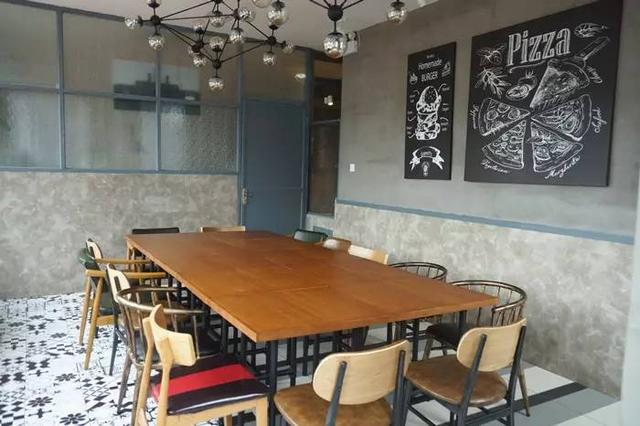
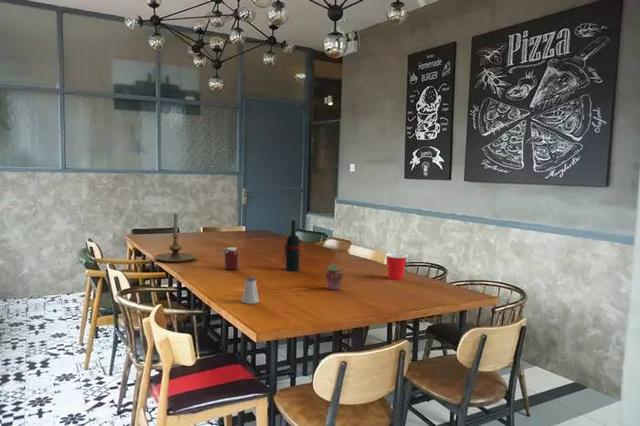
+ wine bottle (291, 244)
+ cup (395, 266)
+ candle holder (175, 236)
+ potted succulent (333, 276)
+ jar (230, 258)
+ saltshaker (250, 289)
